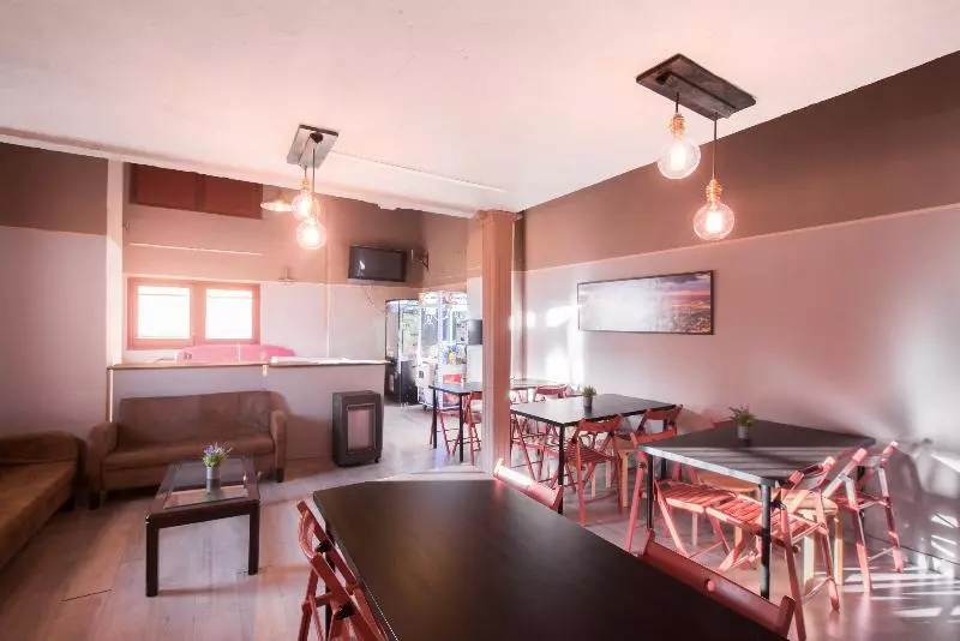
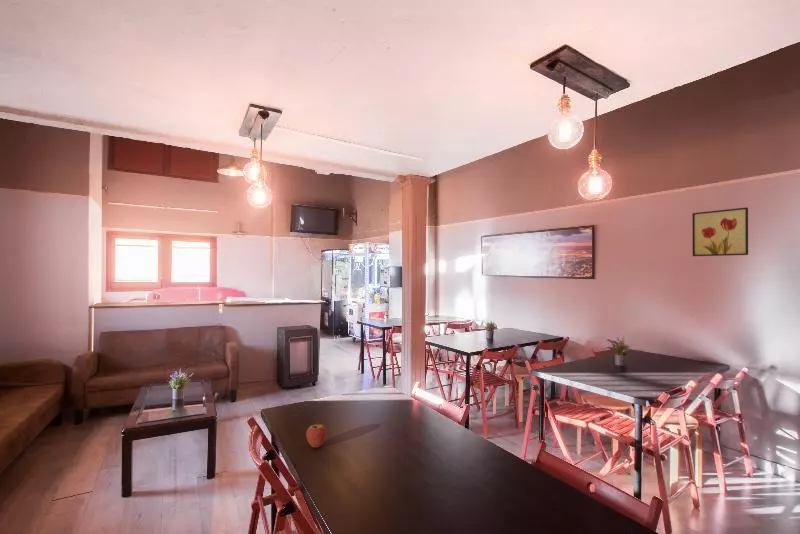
+ fruit (316, 433)
+ wall art (719, 233)
